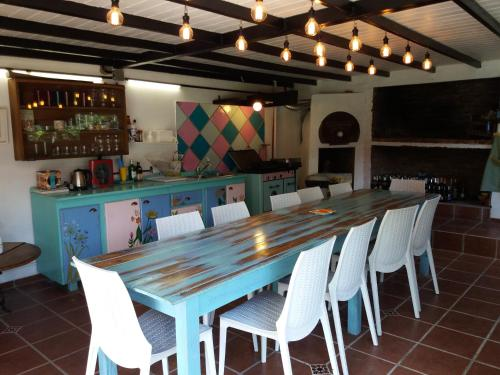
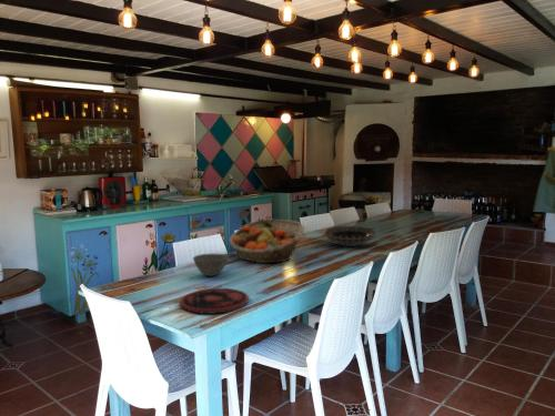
+ bowl (211, 265)
+ plate (214, 298)
+ decorative bowl (350, 237)
+ fruit basket (266, 240)
